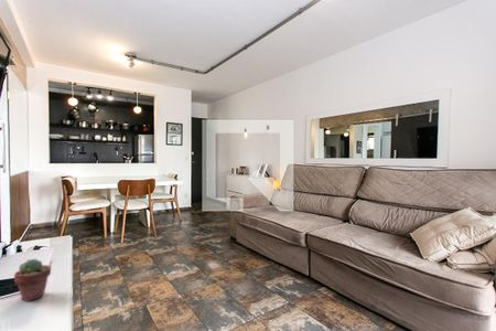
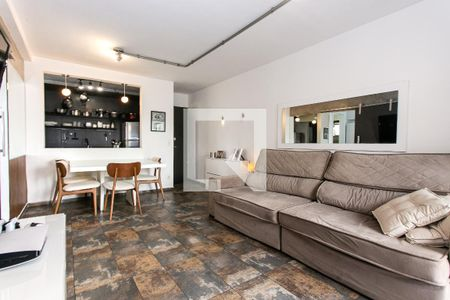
- potted succulent (33, 277)
